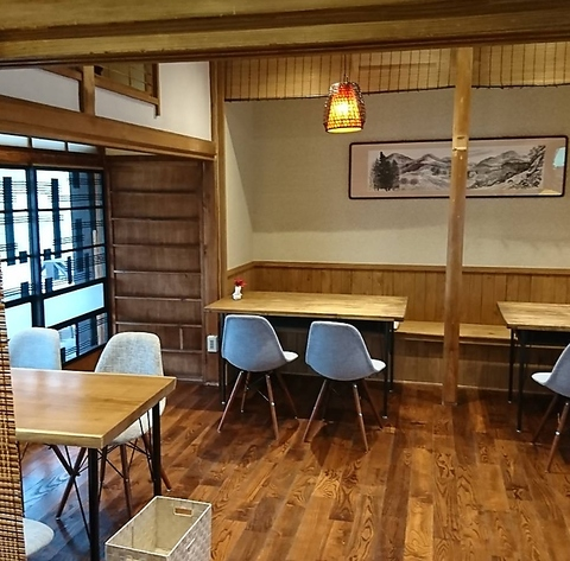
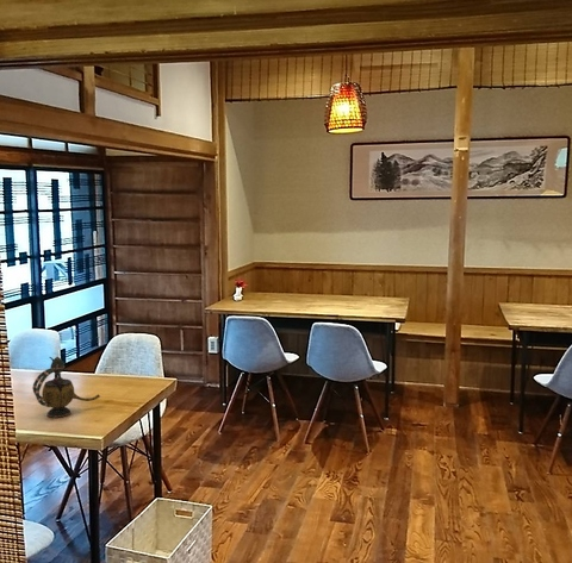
+ teapot (67, 383)
